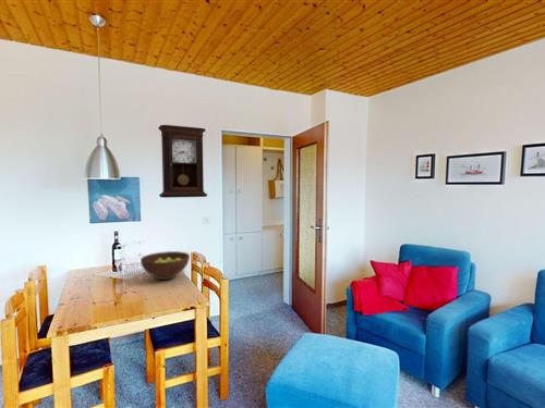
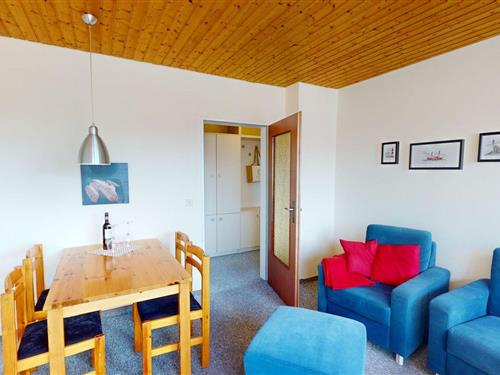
- pendulum clock (183, 162)
- fruit bowl (166, 267)
